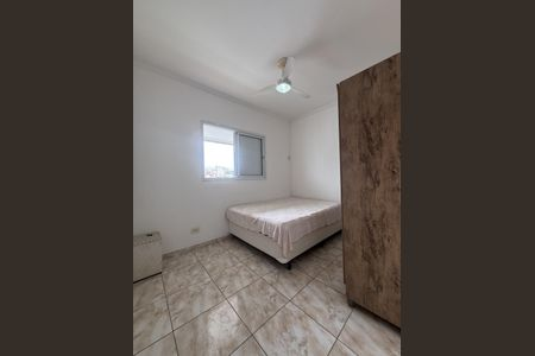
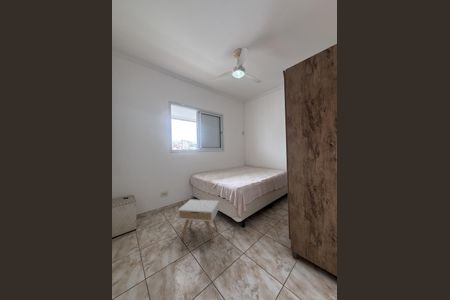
+ nightstand (200, 219)
